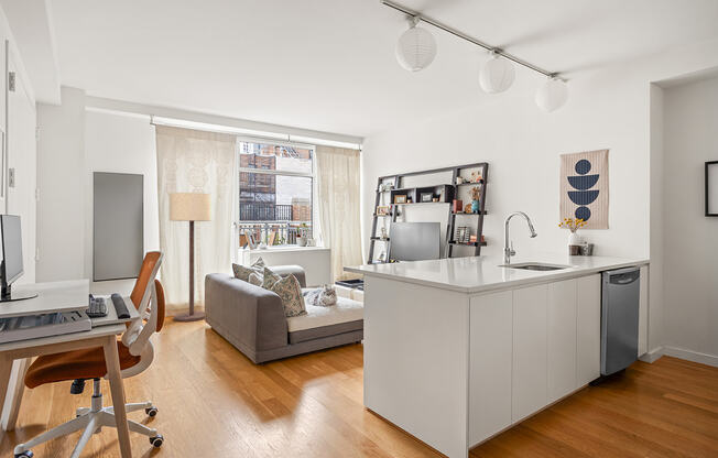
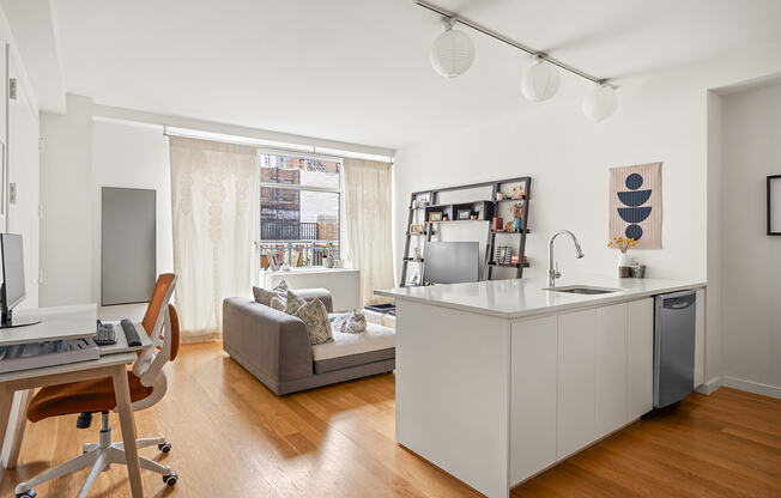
- floor lamp (192, 255)
